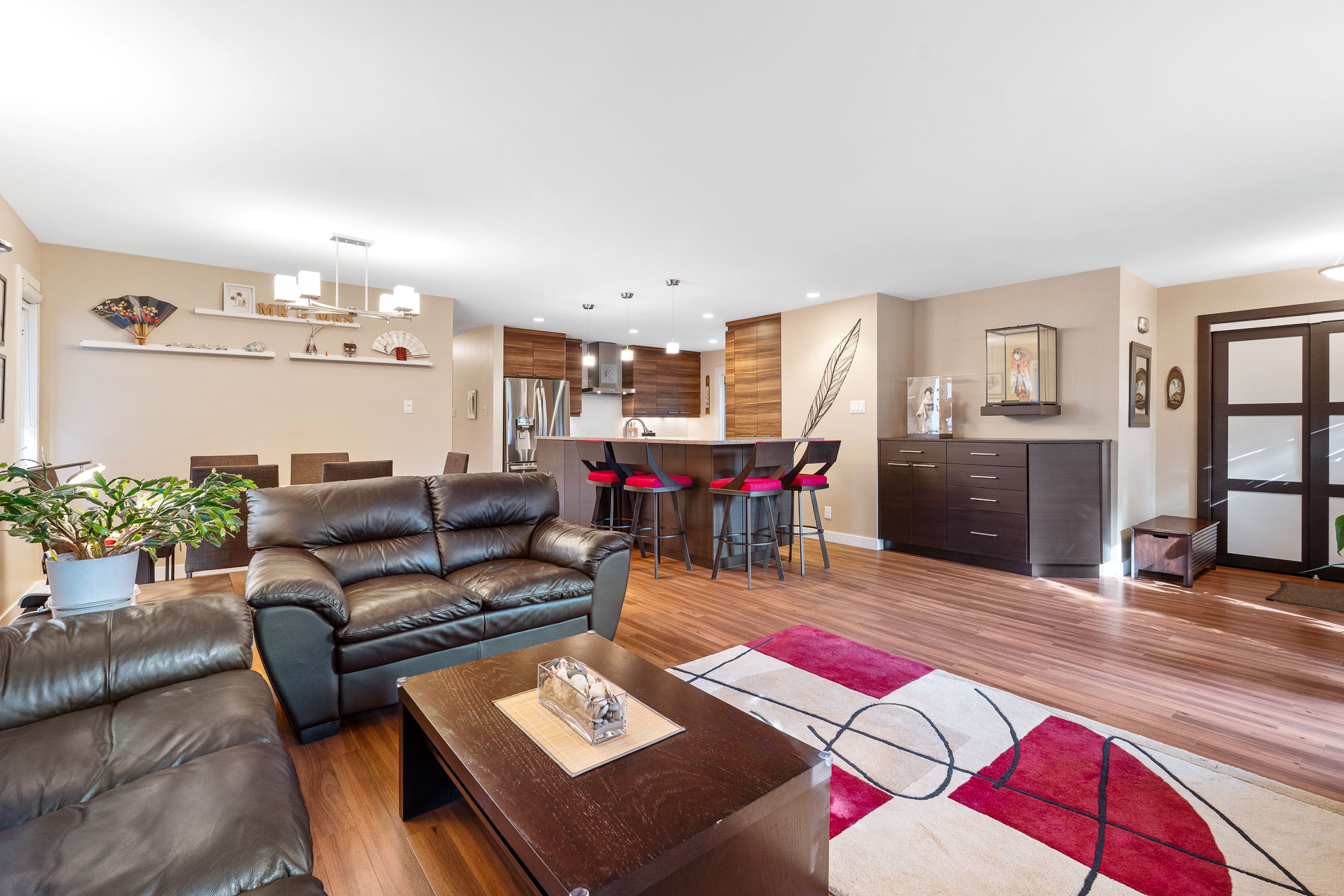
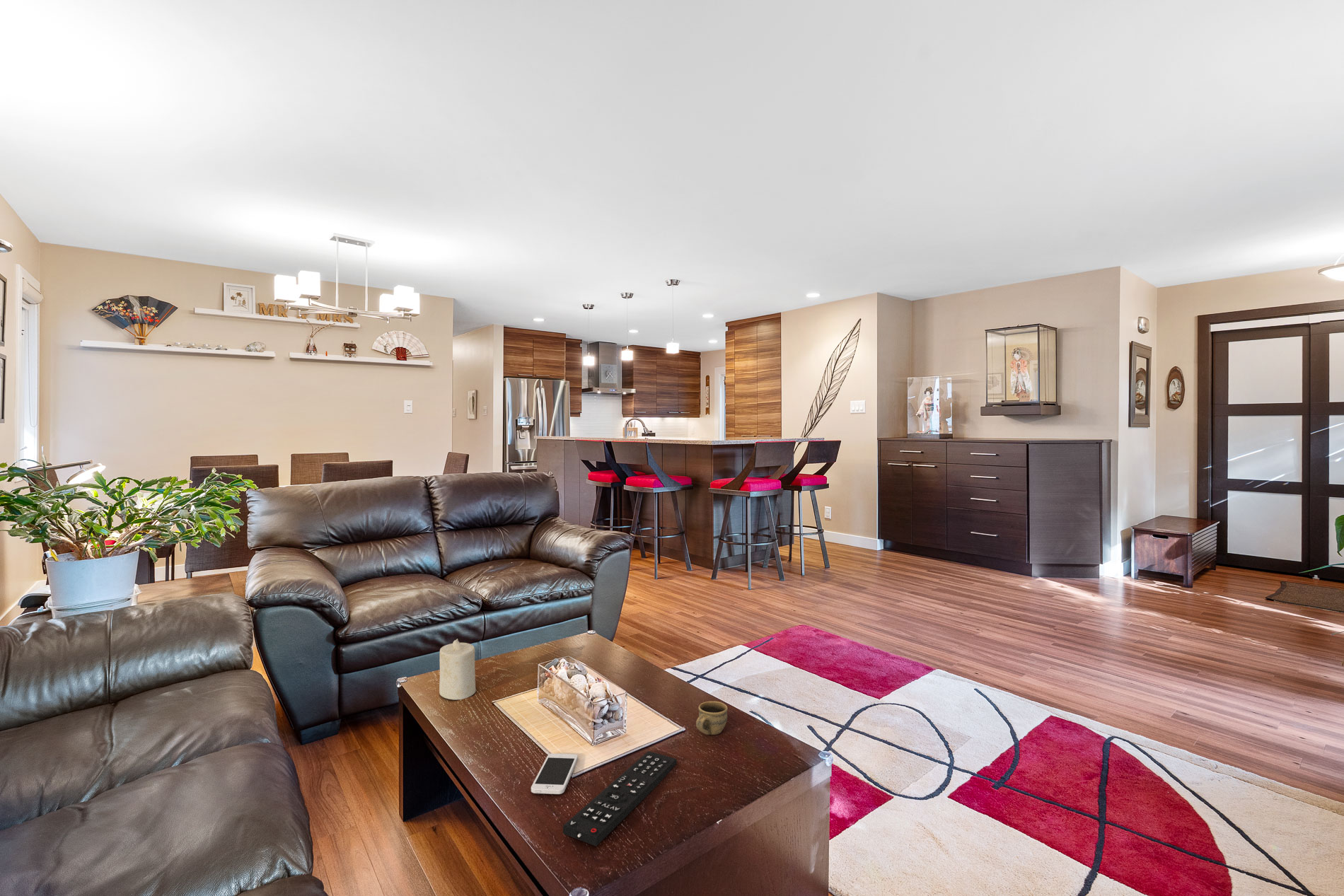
+ remote control (625, 792)
+ candle (458, 665)
+ smartphone (555, 772)
+ cup (709, 721)
